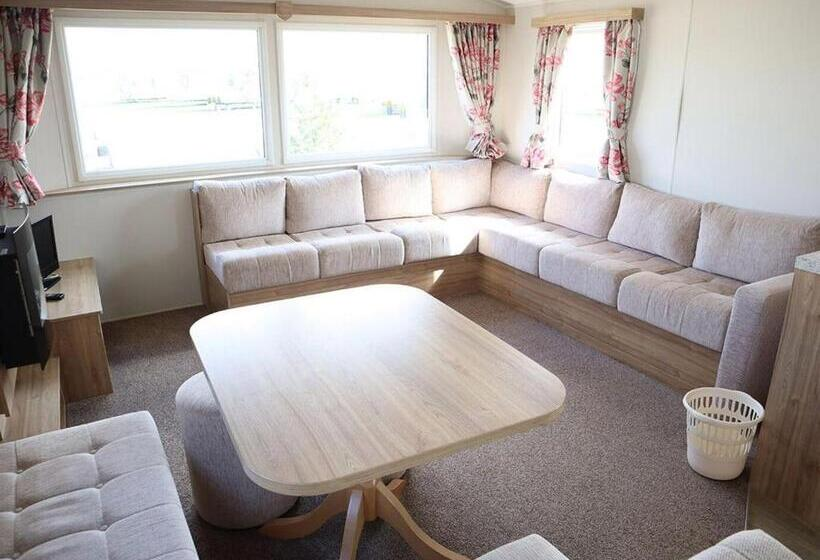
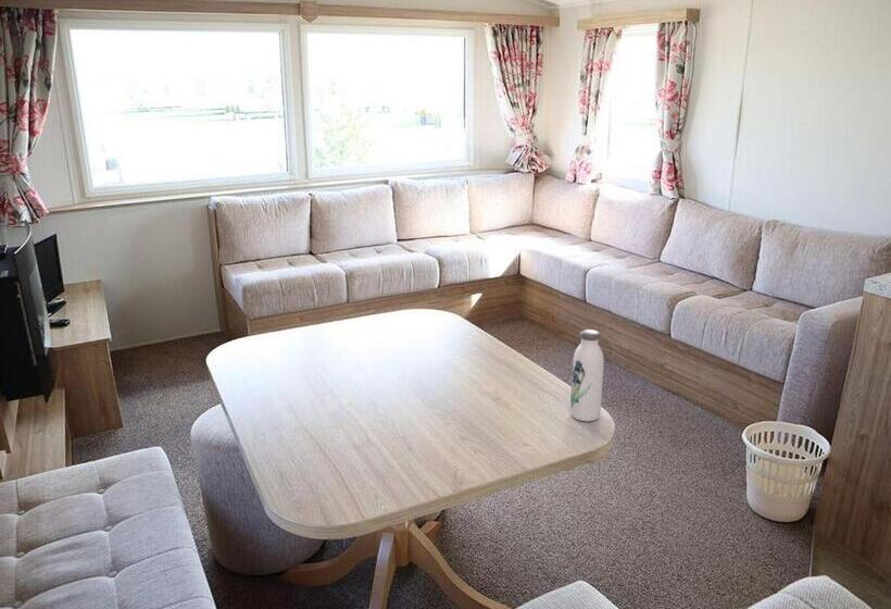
+ water bottle (587, 374)
